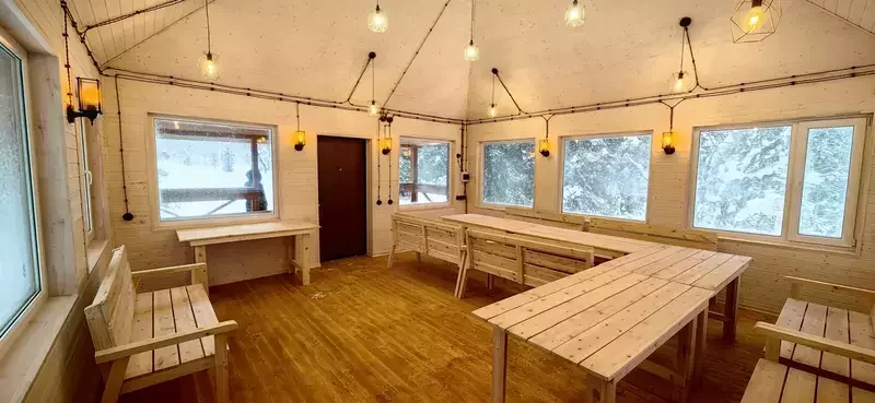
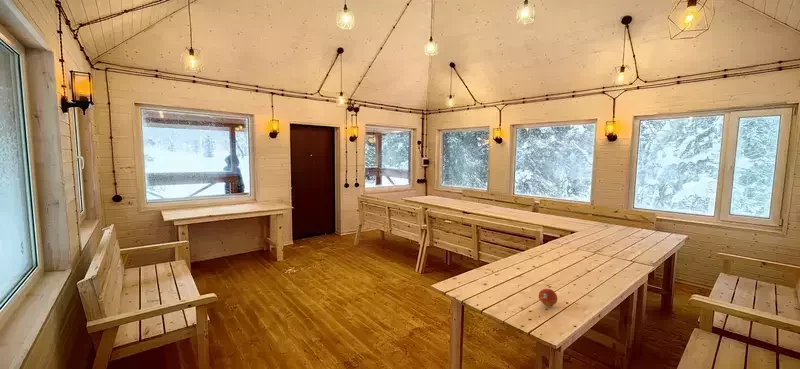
+ fruit (547, 297)
